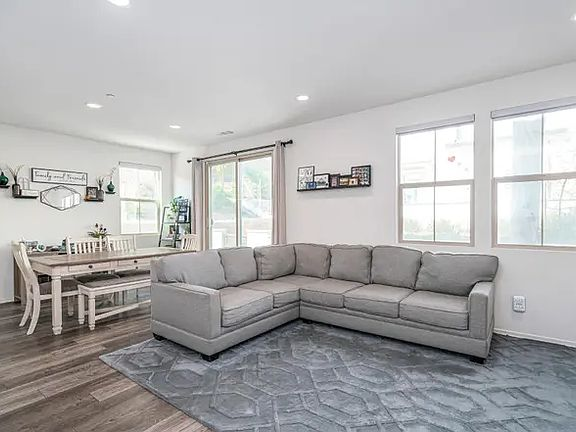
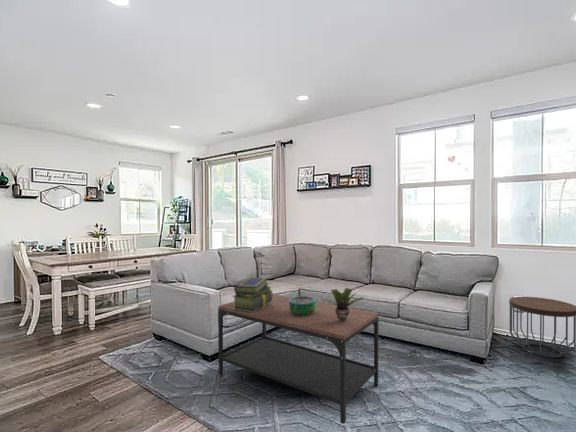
+ decorative bowl (302, 305)
+ coffee table (295, 344)
+ stack of books (253, 293)
+ side table (541, 327)
+ potted plant (343, 304)
